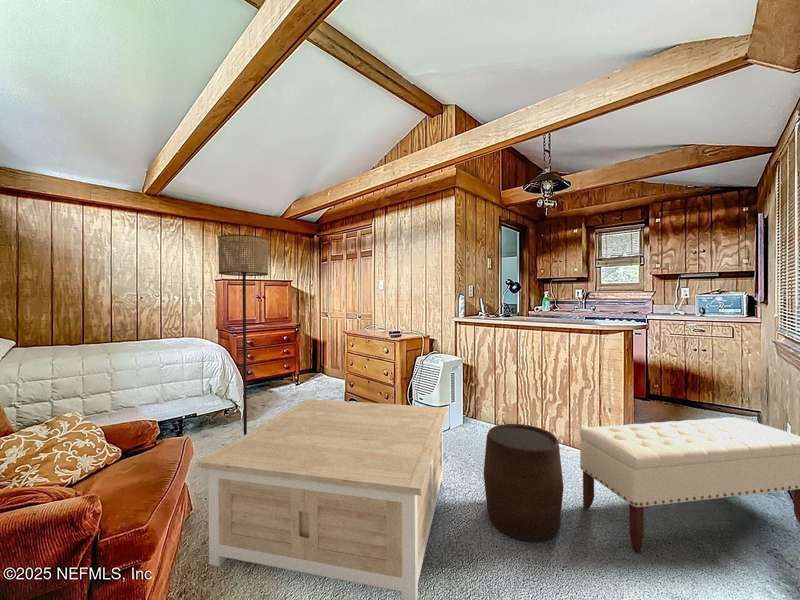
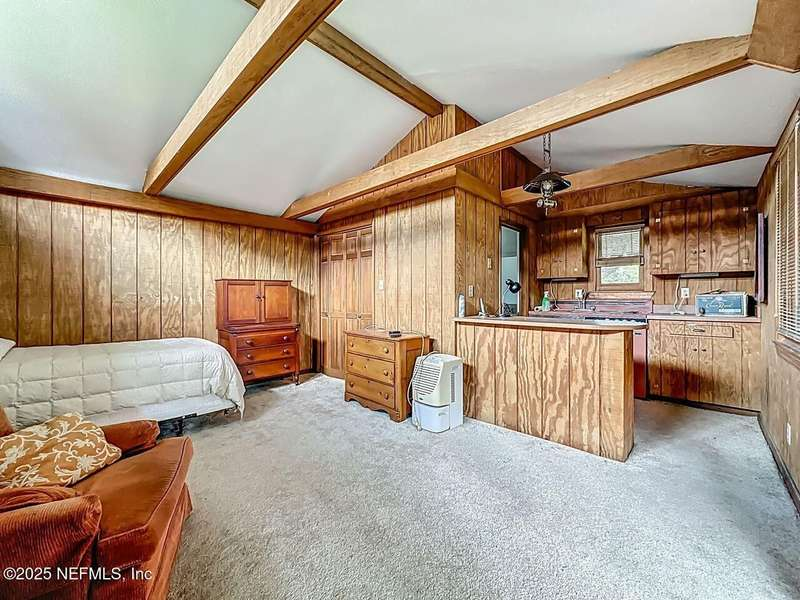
- stool (522, 477)
- coffee table (347, 472)
- floor lamp (244, 355)
- bench (690, 474)
